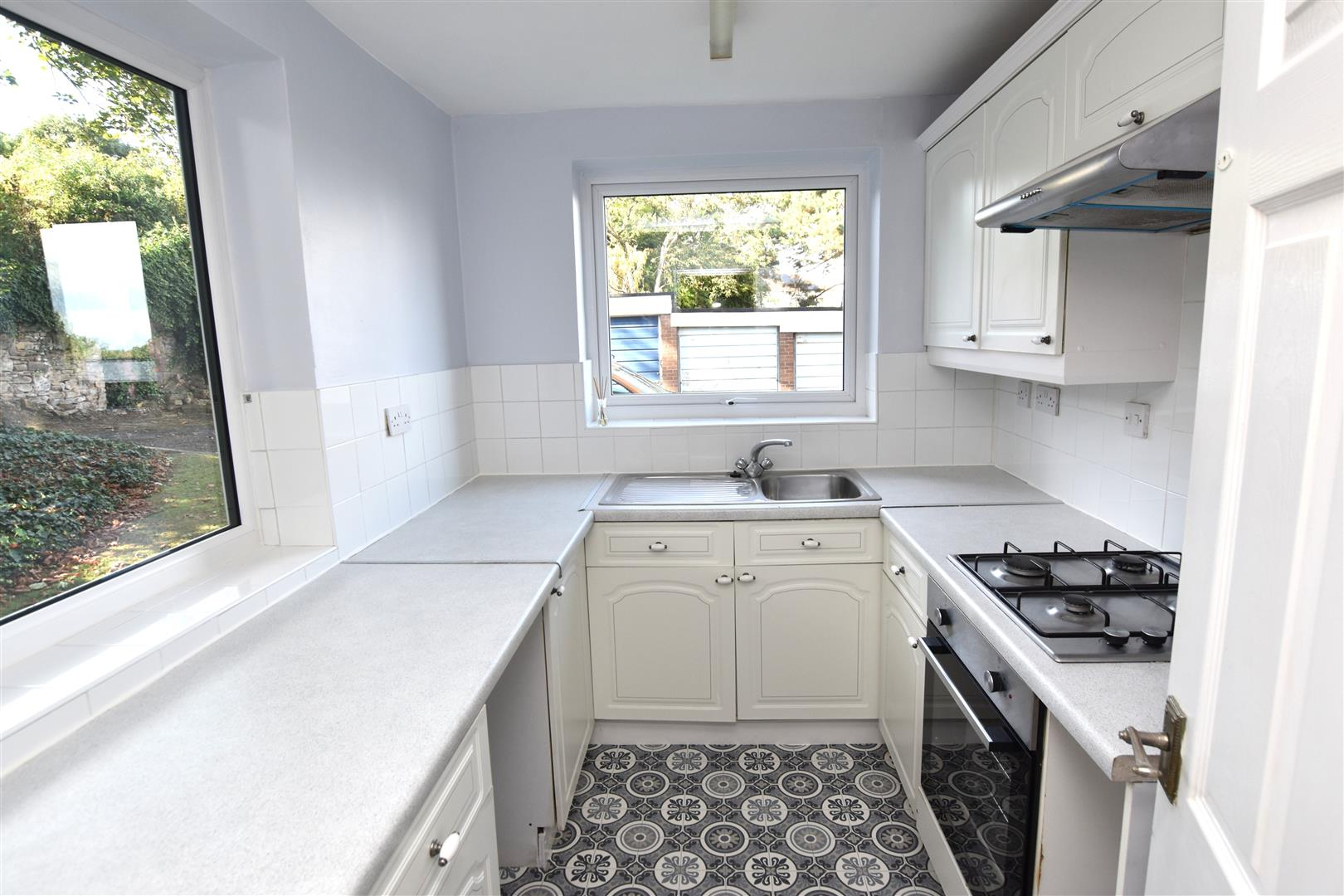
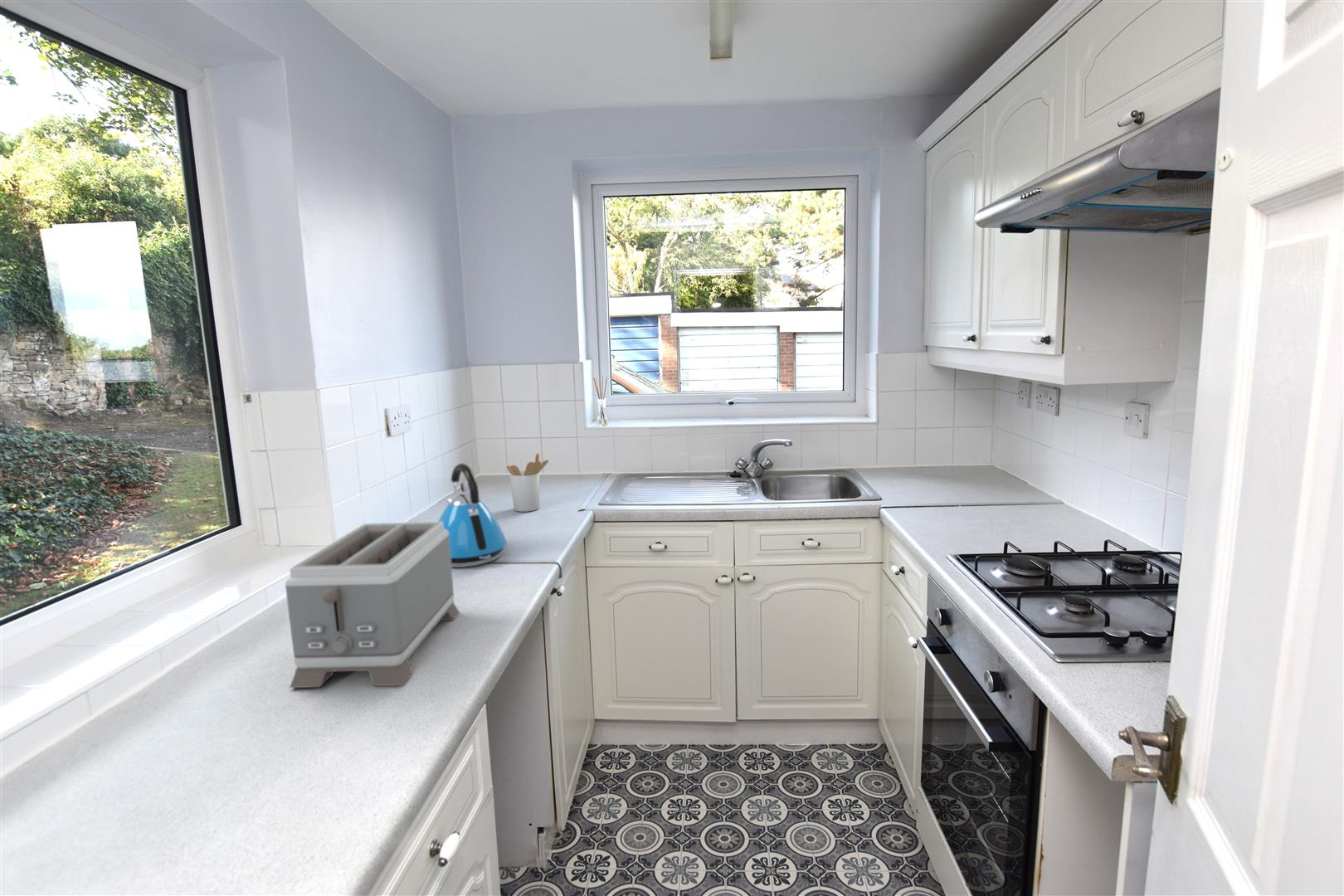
+ kettle (466, 510)
+ toaster (376, 597)
+ utensil holder (529, 483)
